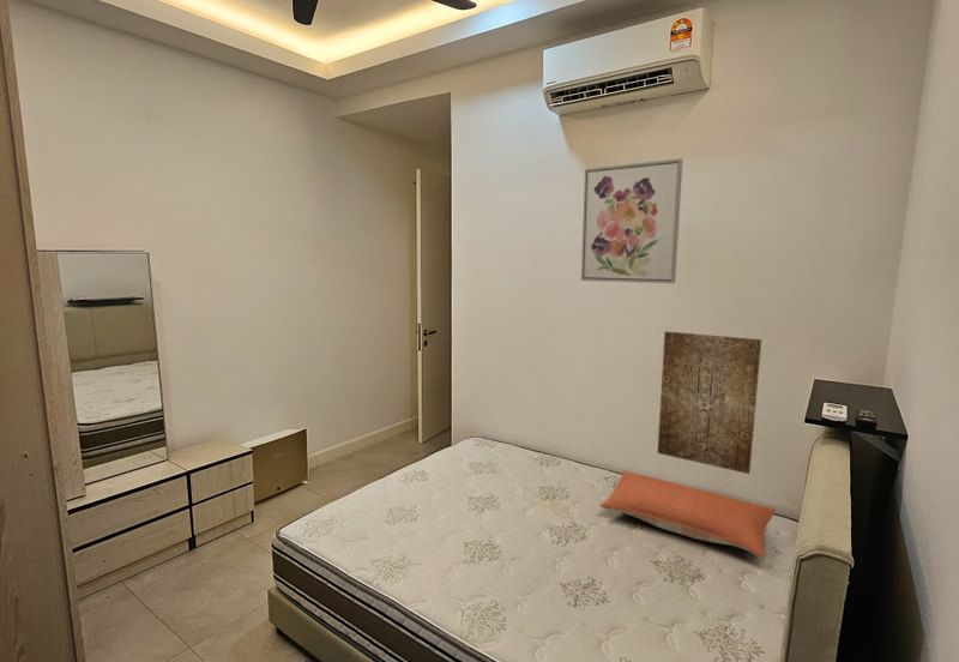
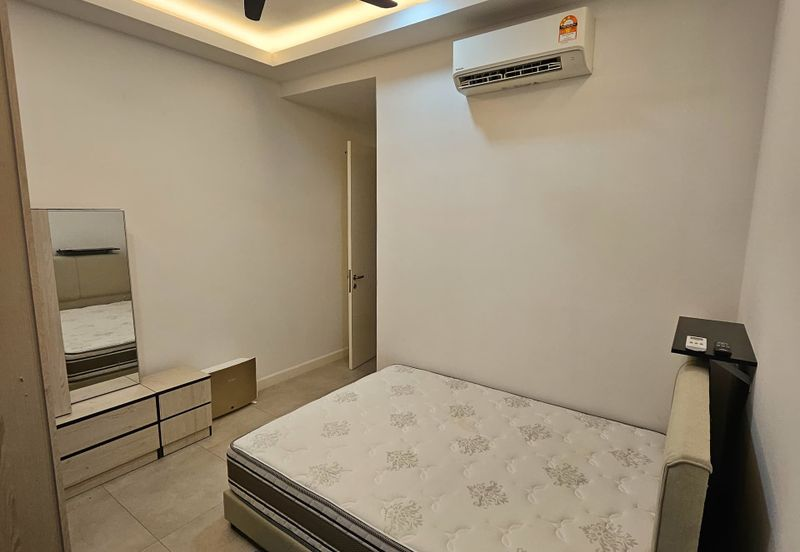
- wall art (628, 223)
- wall art (706, 399)
- pillow (684, 508)
